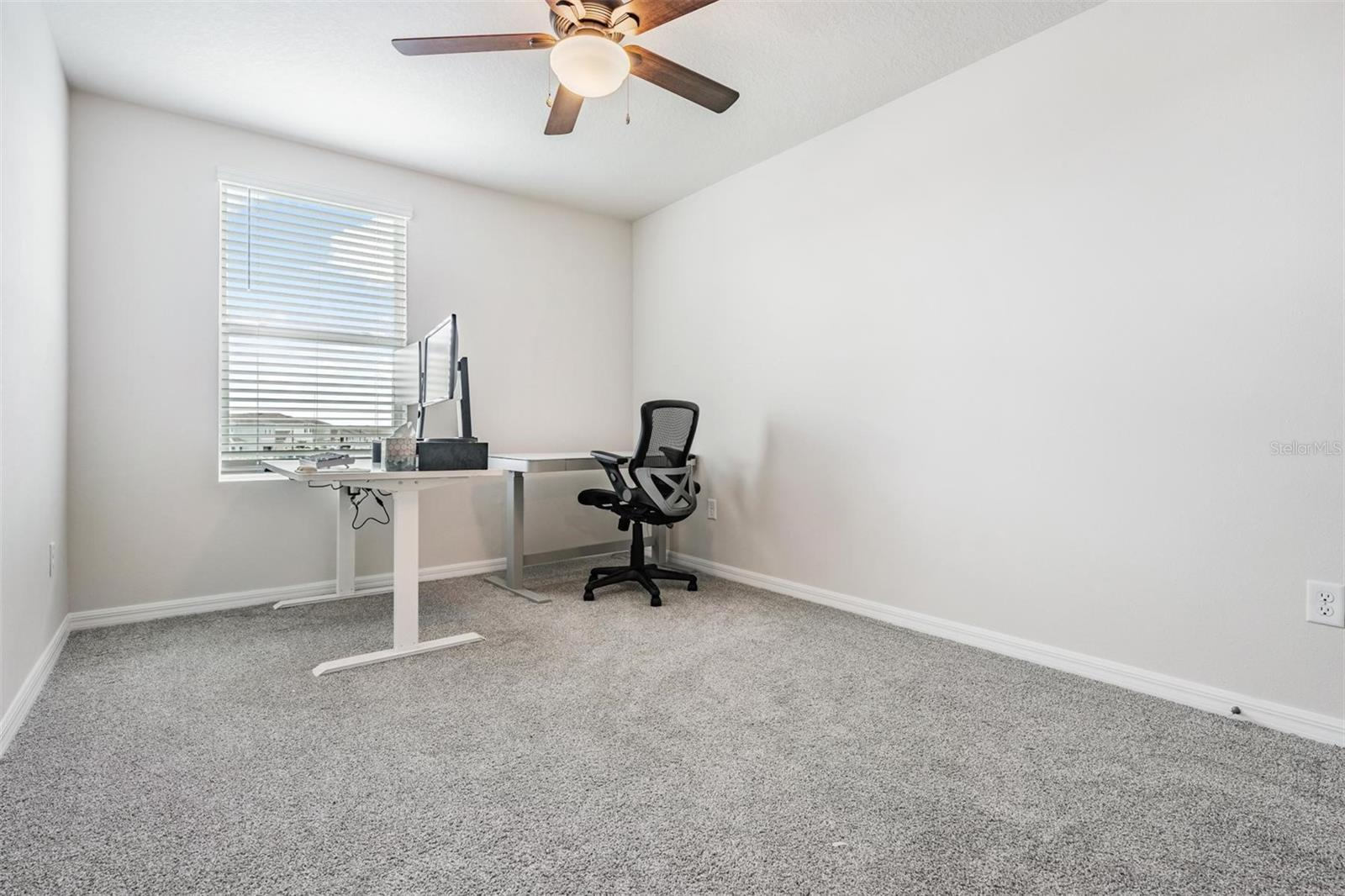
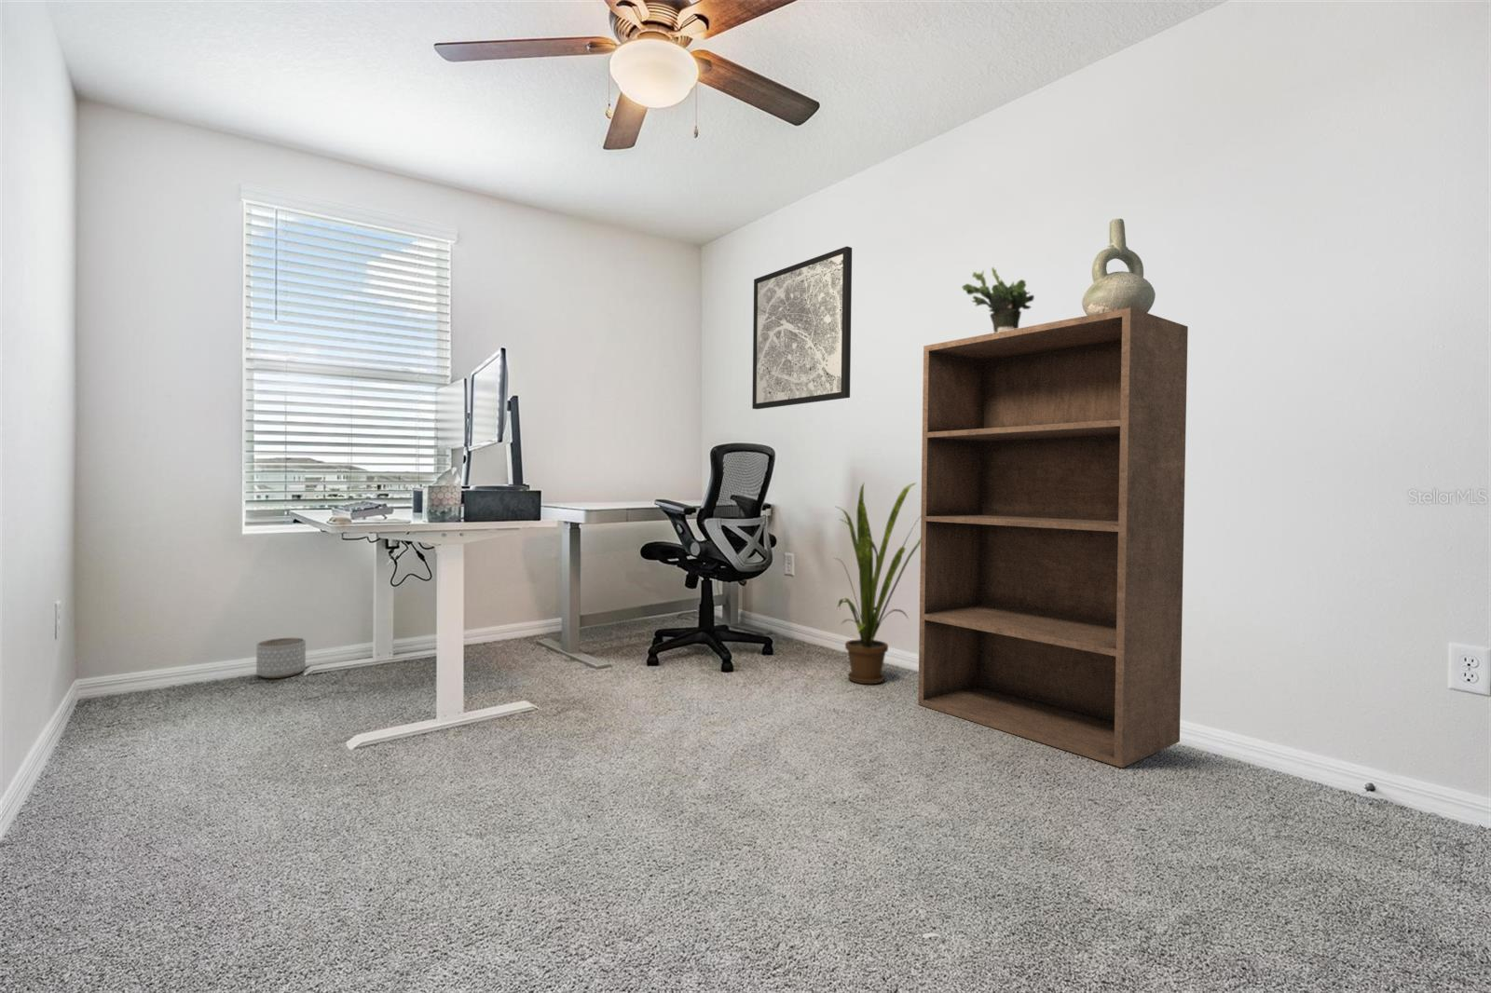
+ planter (280, 657)
+ decorative vase (1119, 272)
+ house plant (871, 580)
+ wall art (798, 334)
+ potted plant (992, 301)
+ bookshelf (1042, 529)
